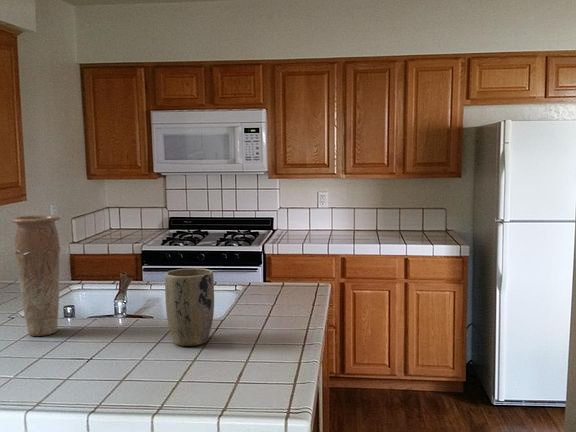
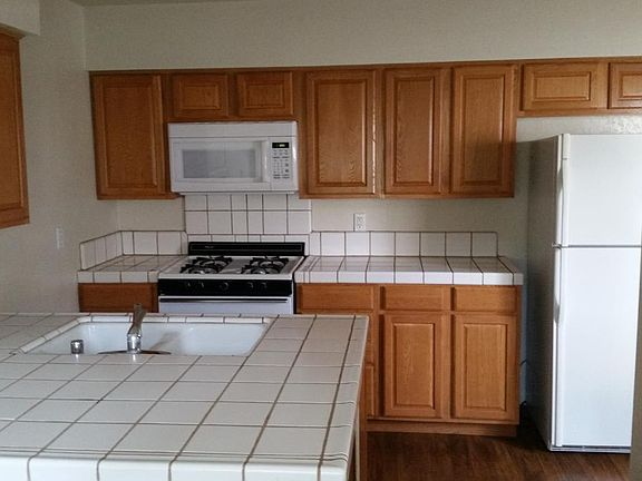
- vase (39, 275)
- plant pot (190, 306)
